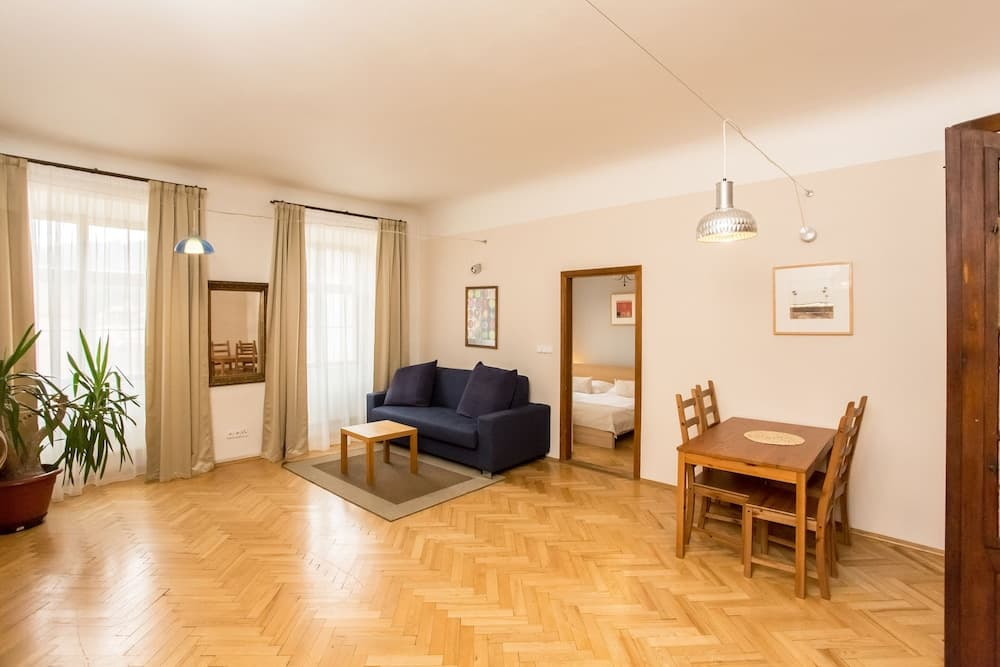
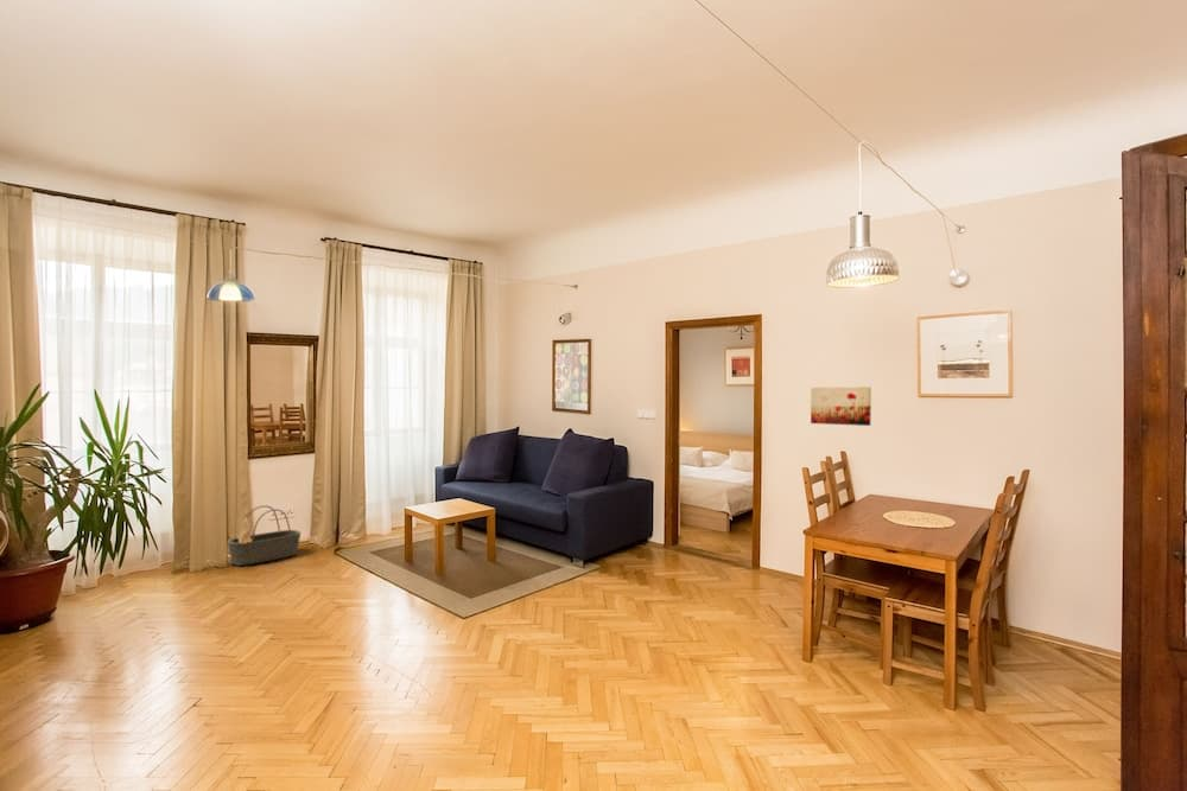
+ basket (266, 532)
+ wall art (839, 406)
